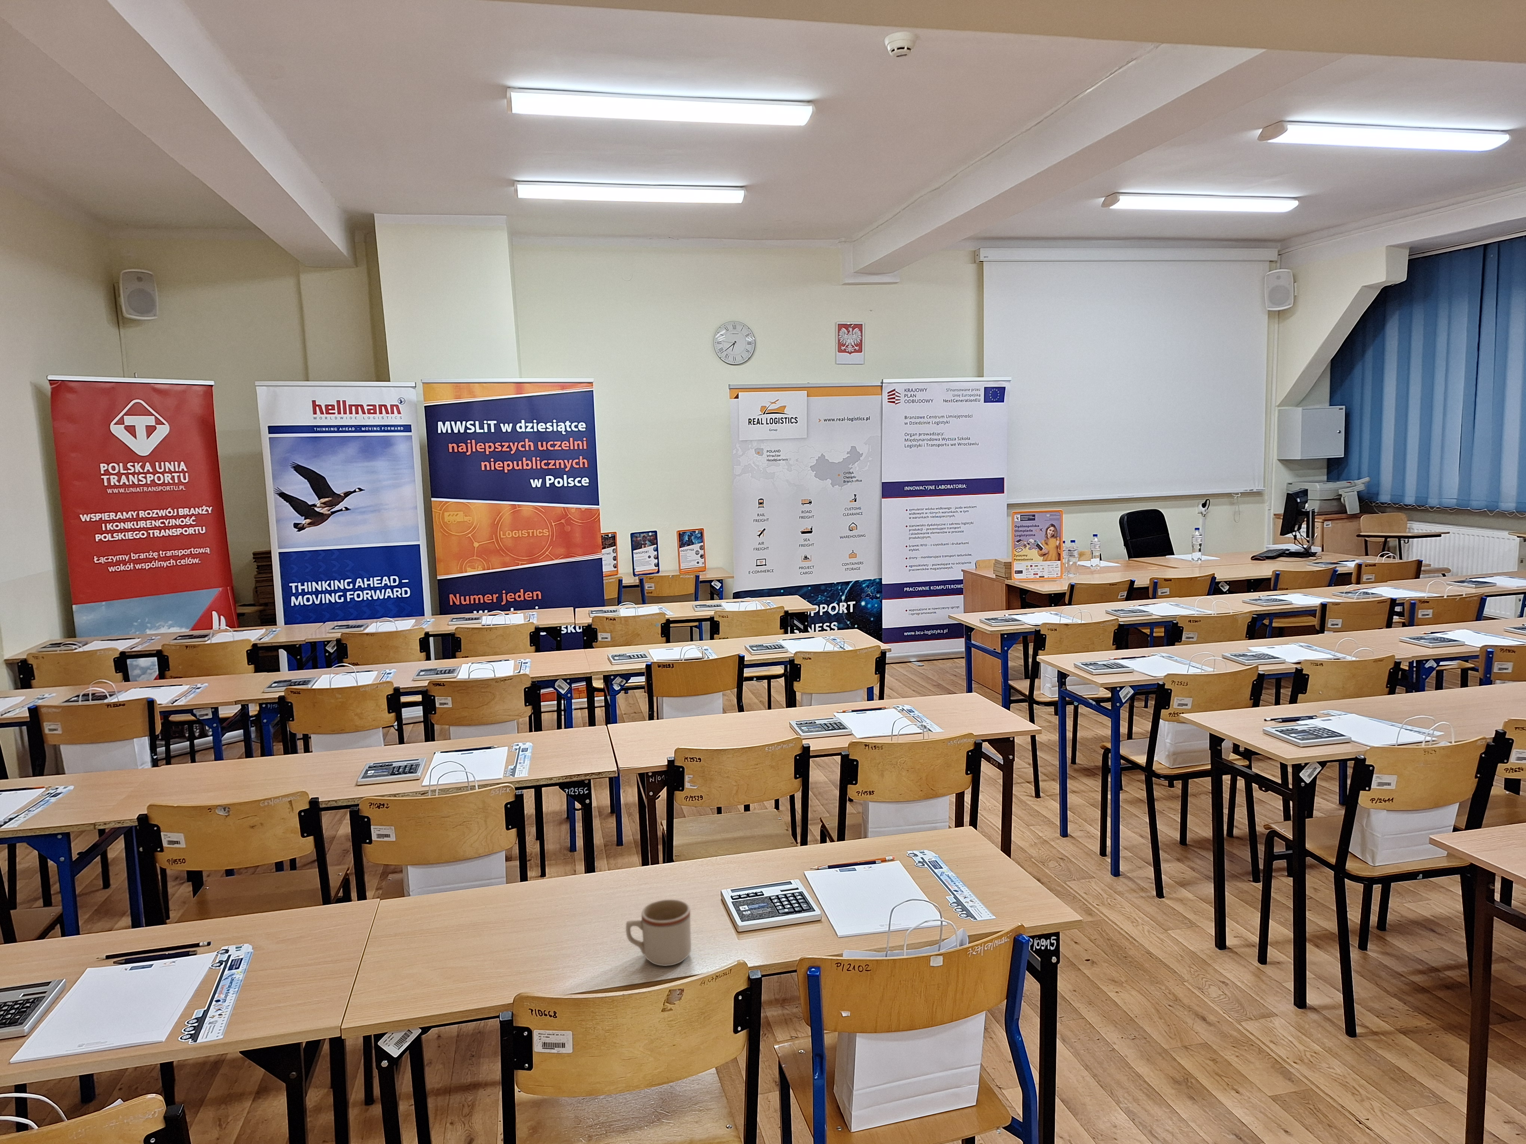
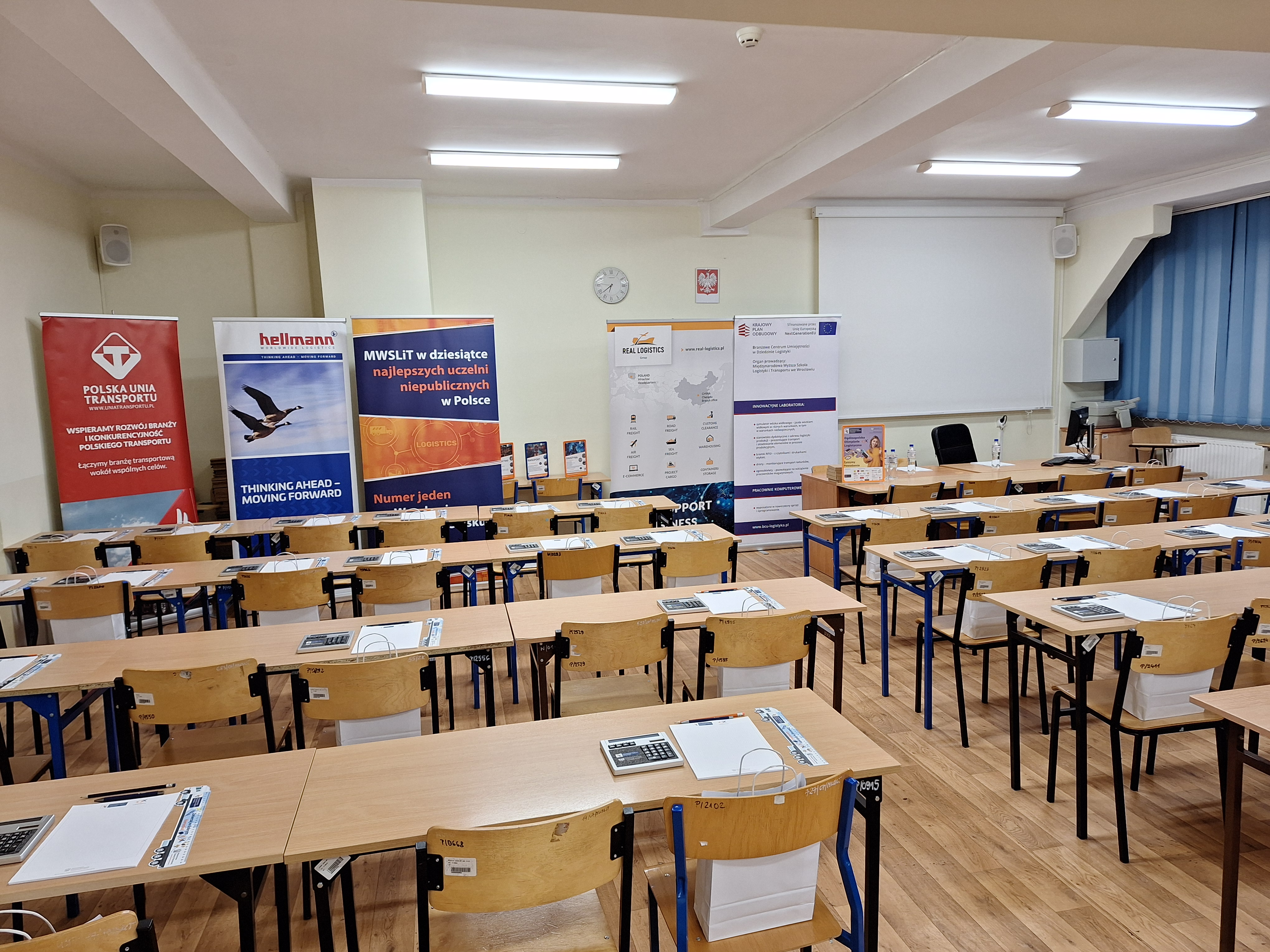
- mug (658, 934)
